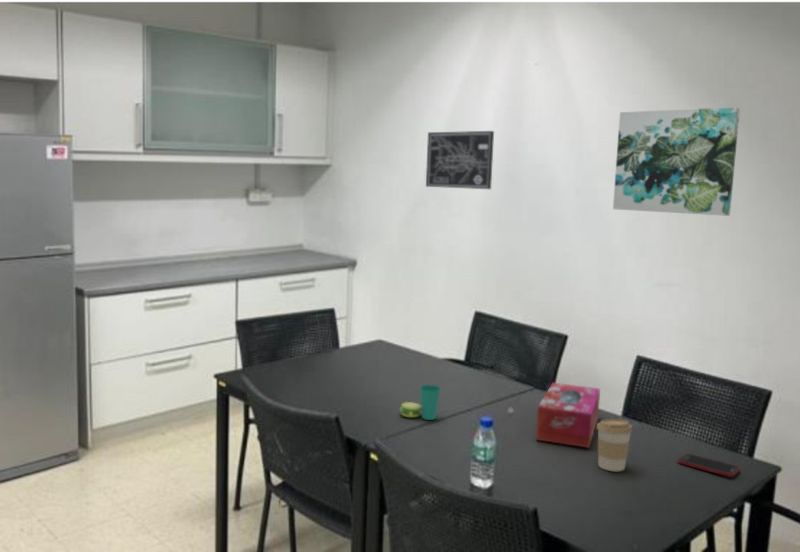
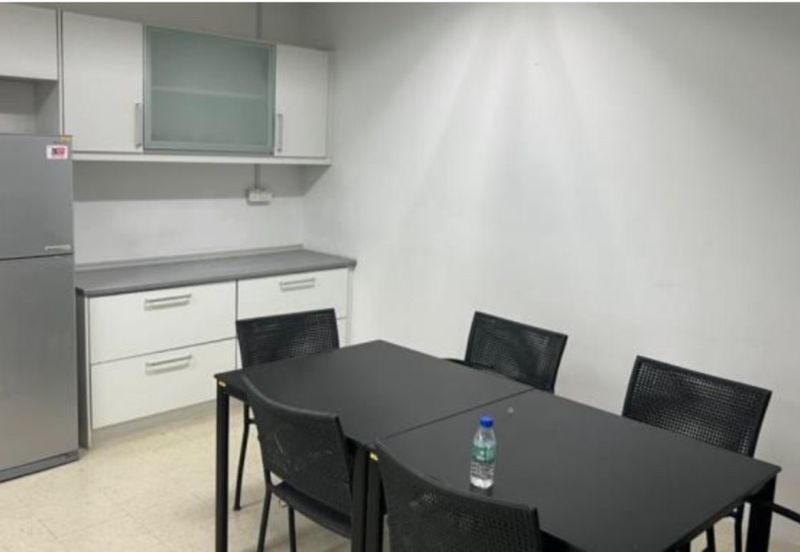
- tissue box (569, 412)
- coffee cup (613, 443)
- cell phone (708, 465)
- wall art (672, 161)
- wall art (458, 159)
- cup (421, 401)
